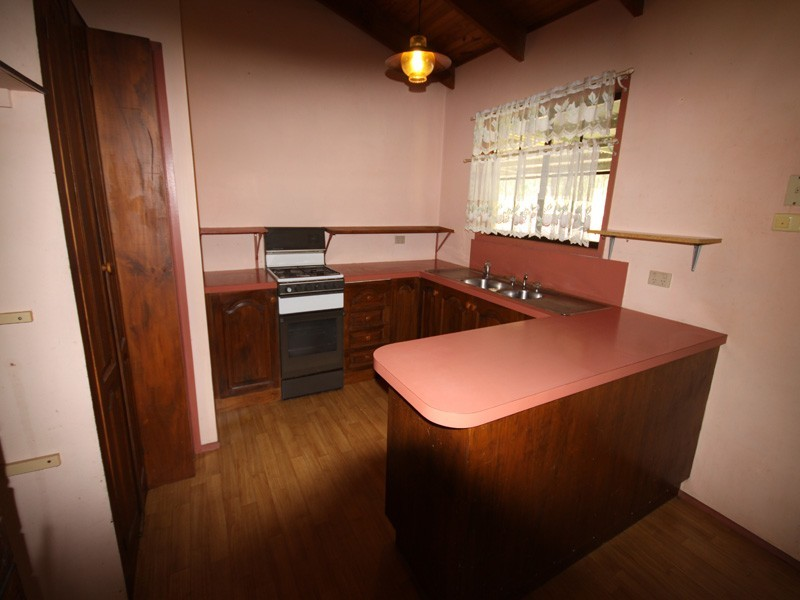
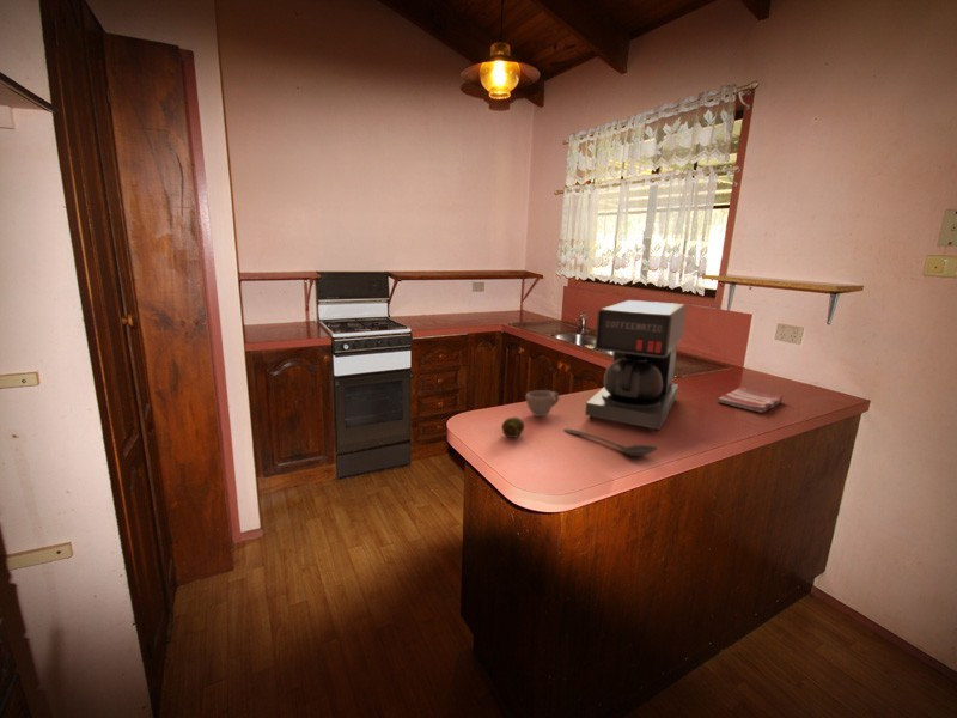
+ dish towel (750, 398)
+ cup (543, 403)
+ coffee maker (640, 358)
+ stirrer (605, 439)
+ fruit (512, 427)
